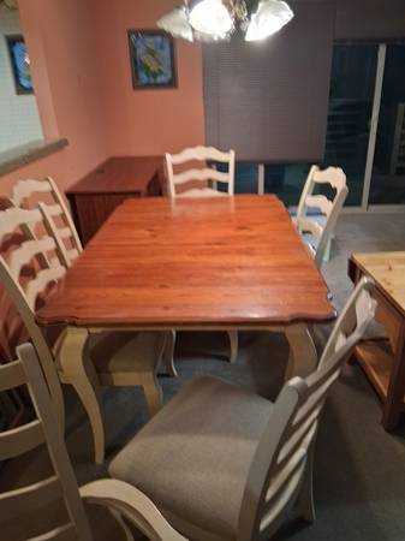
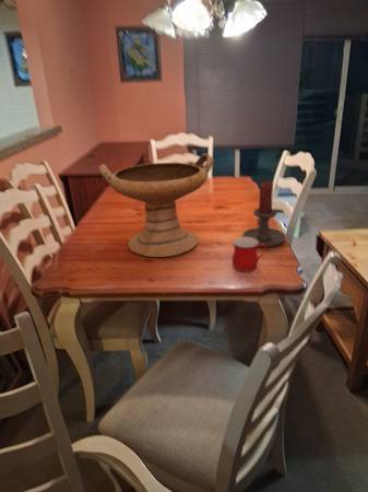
+ candle holder (263, 210)
+ decorative bowl (159, 202)
+ mug (248, 254)
